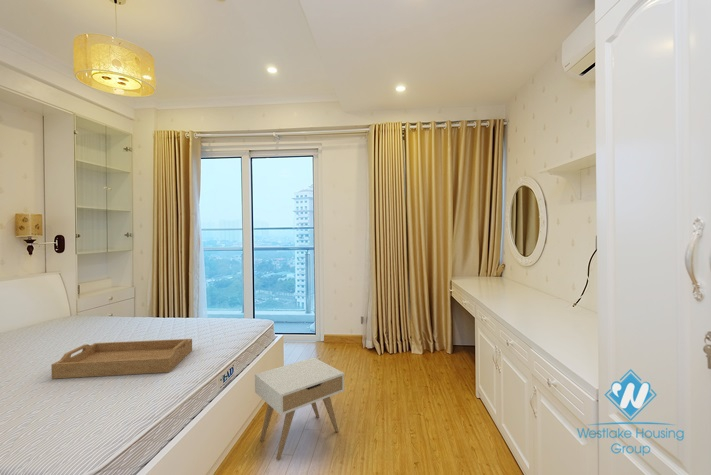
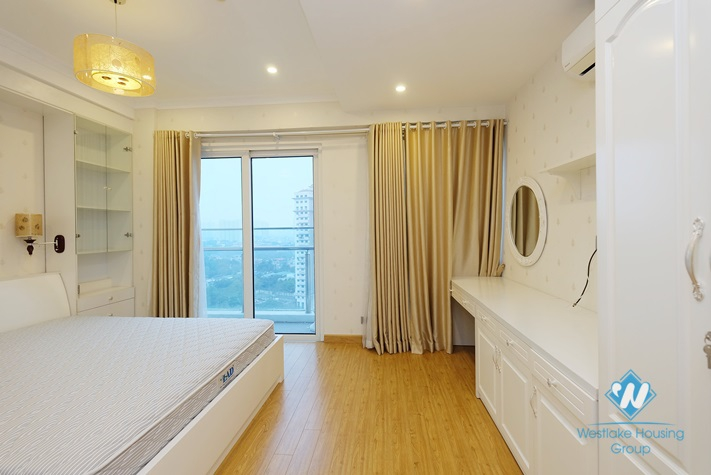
- serving tray (129, 354)
- nightstand (299, 404)
